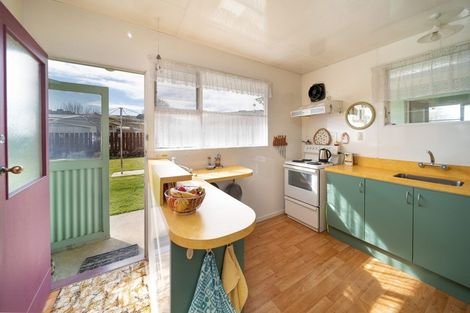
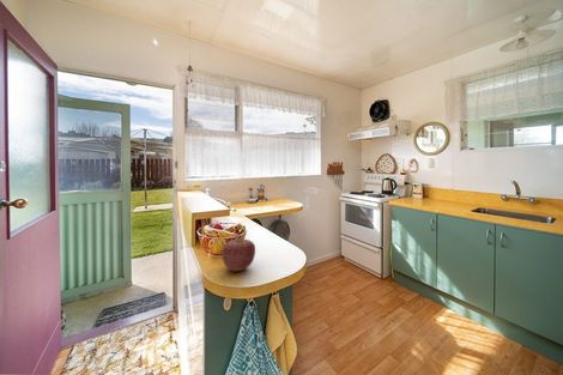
+ apple (238, 254)
